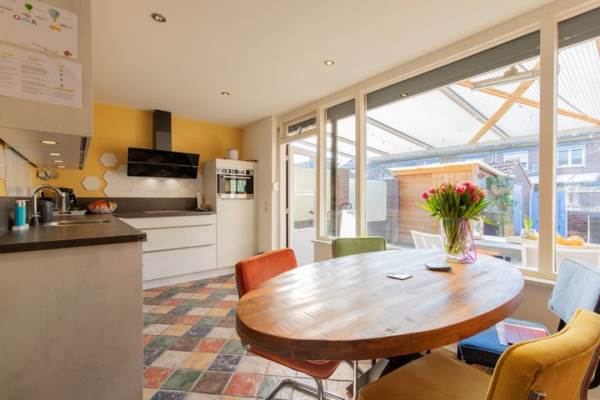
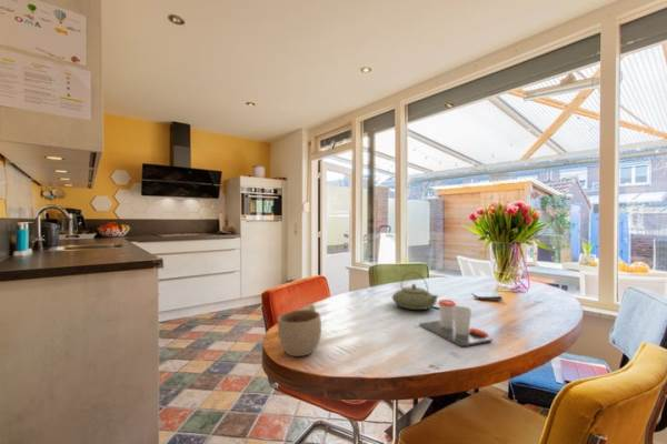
+ cup (303, 329)
+ teapot (416, 290)
+ cup (456, 317)
